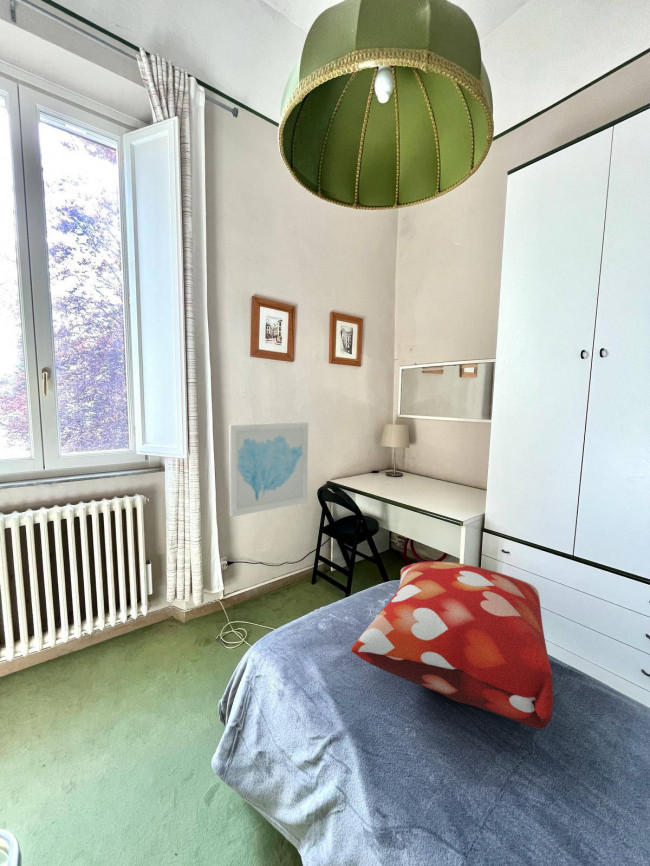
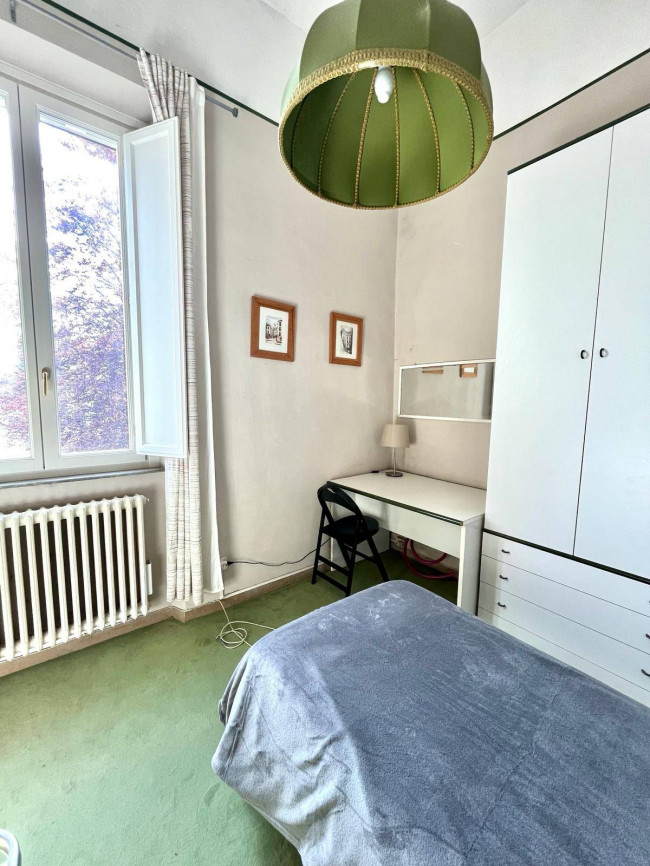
- decorative pillow (455, 622)
- wall art (271, 466)
